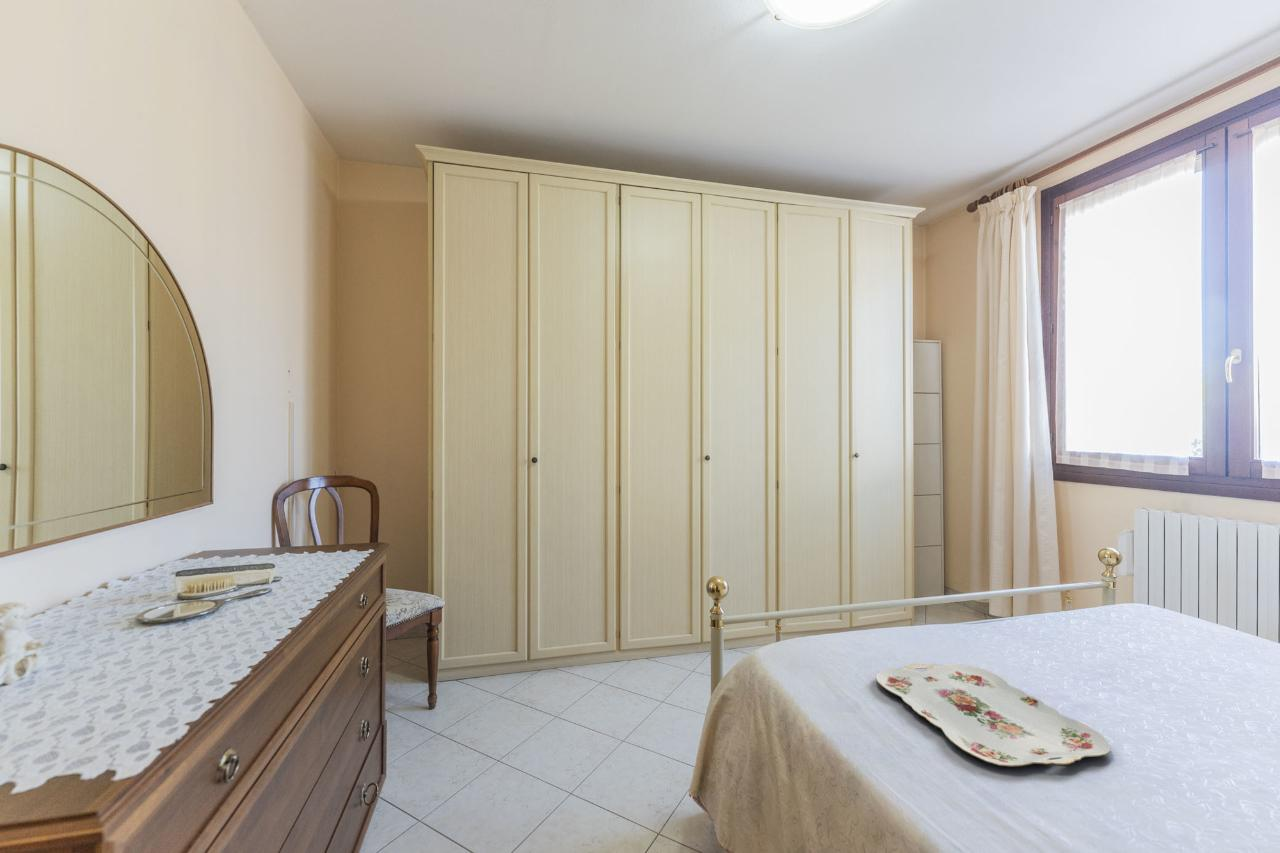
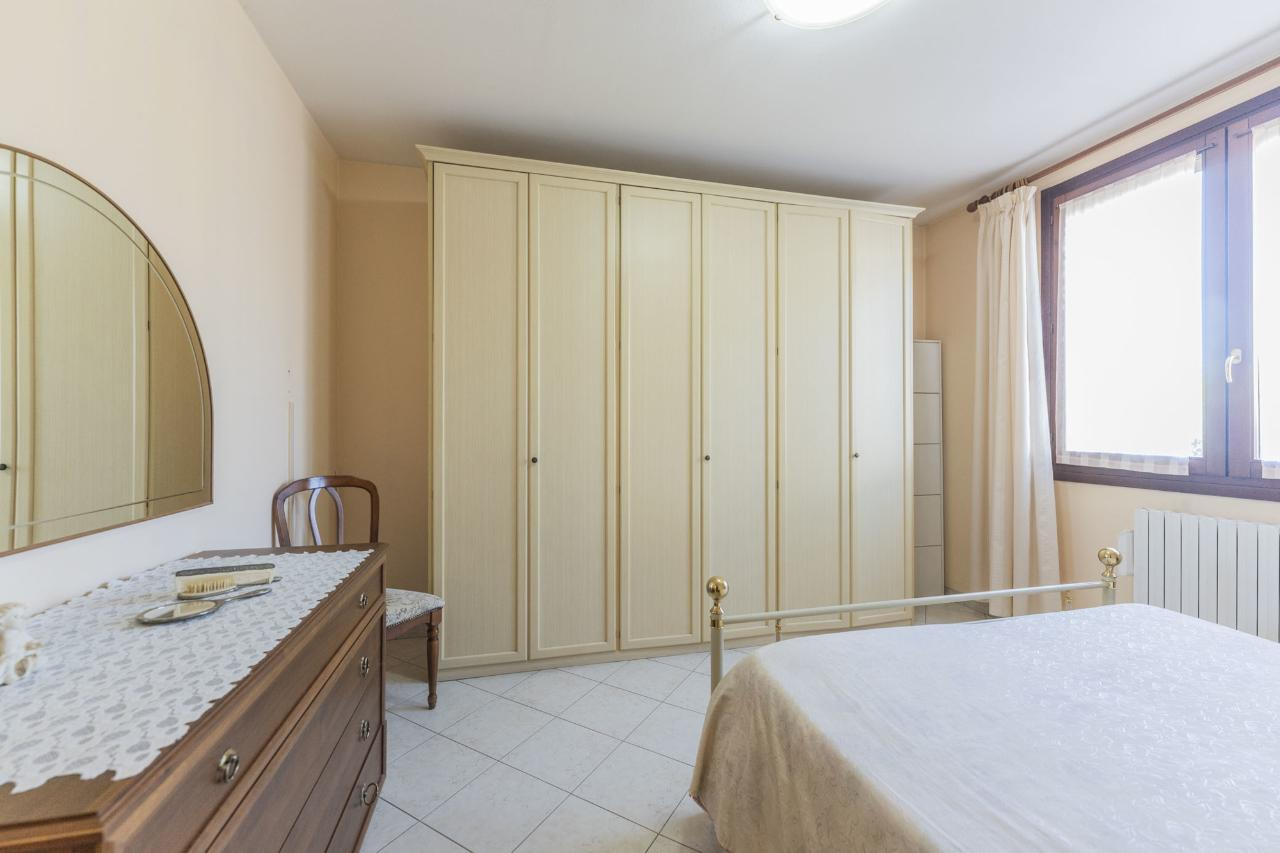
- serving tray (978, 708)
